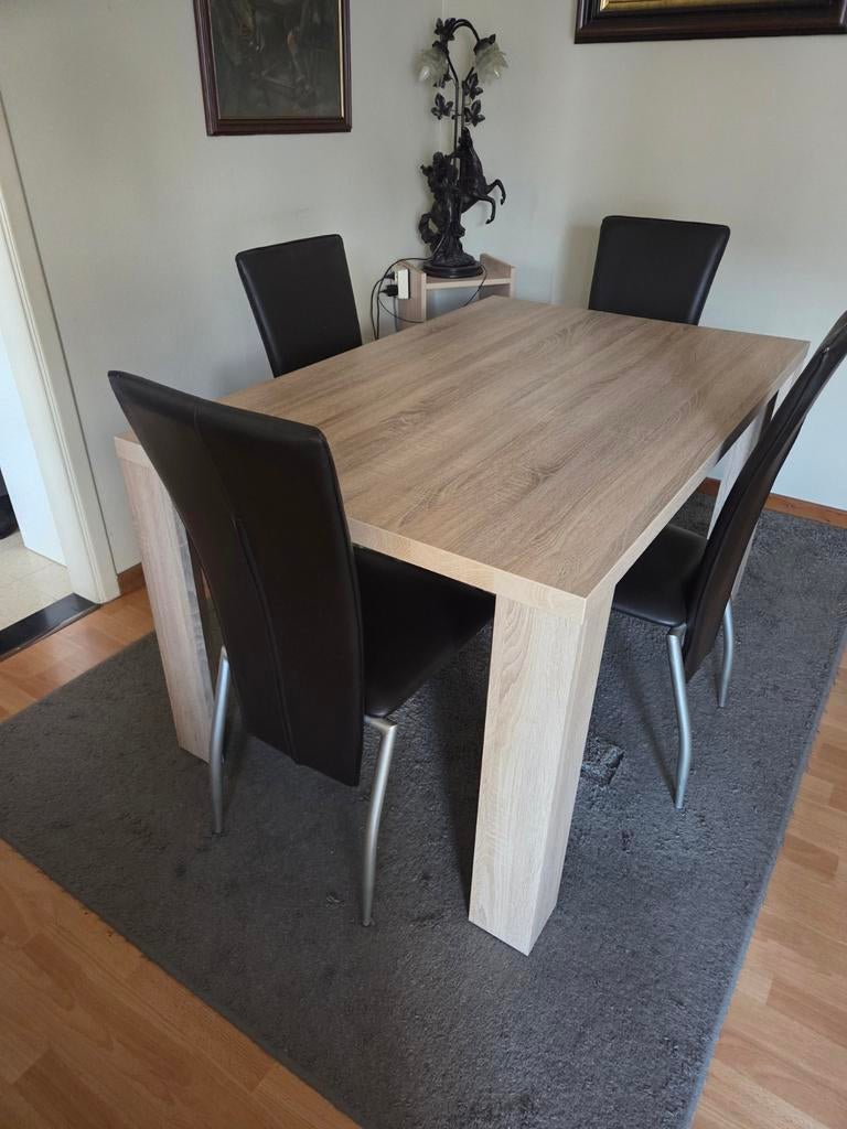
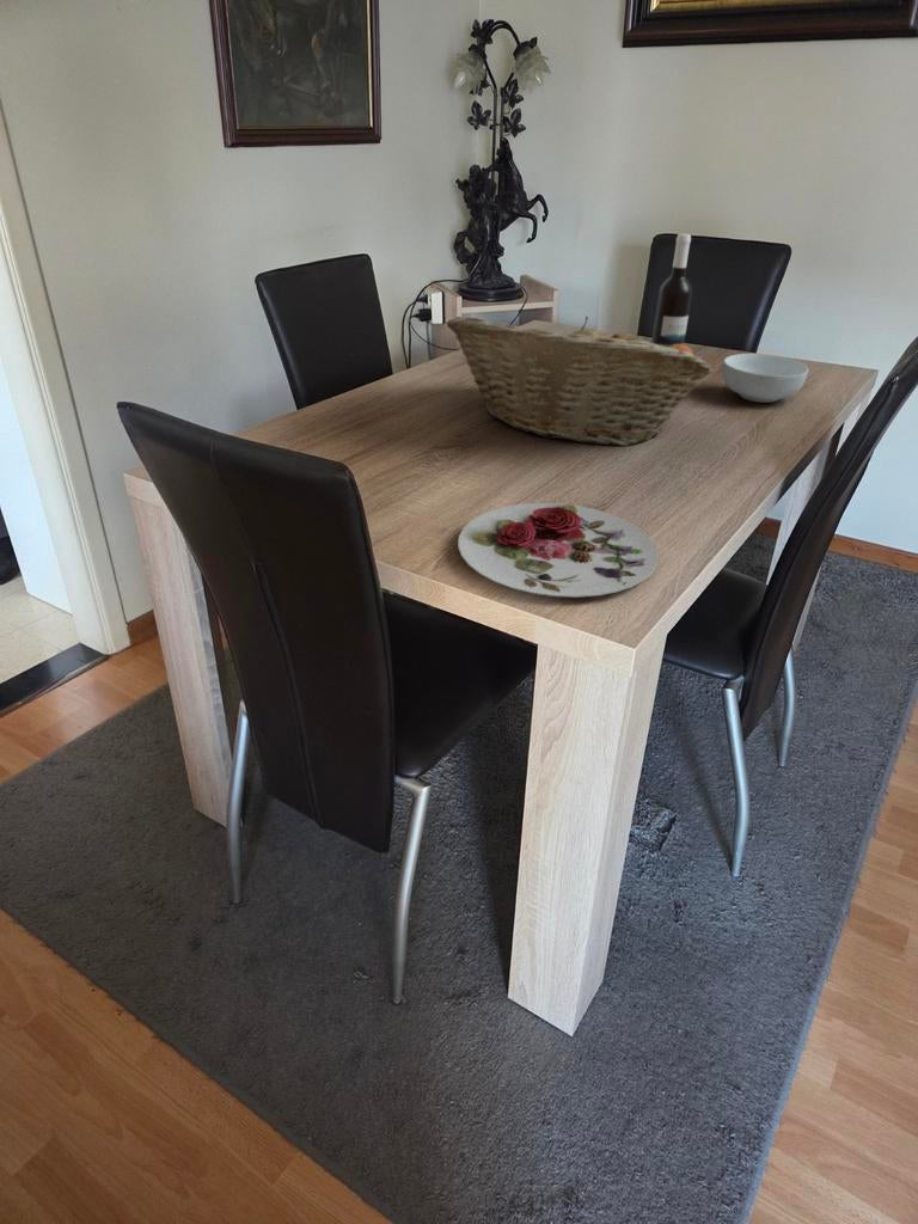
+ cereal bowl (761, 380)
+ fruit basket (574, 366)
+ wine bottle (672, 310)
+ plate (557, 544)
